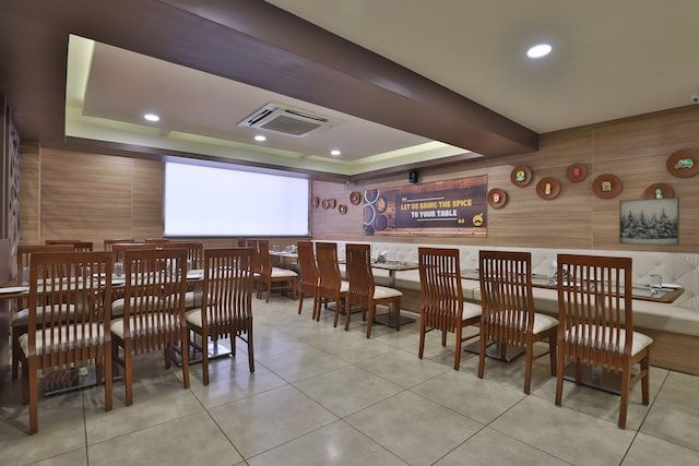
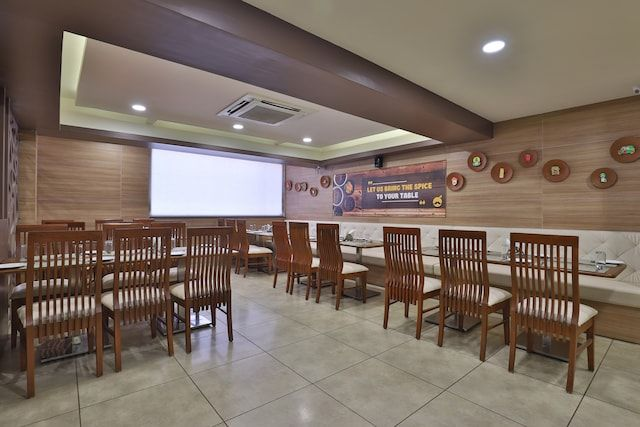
- wall art (648, 222)
